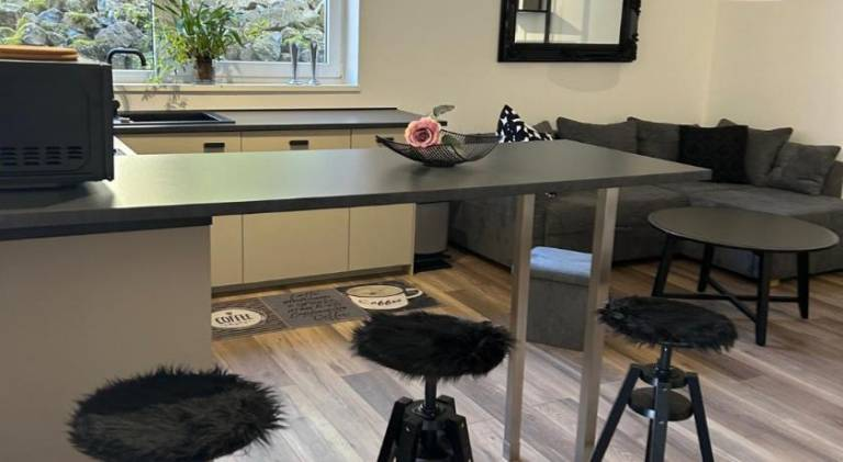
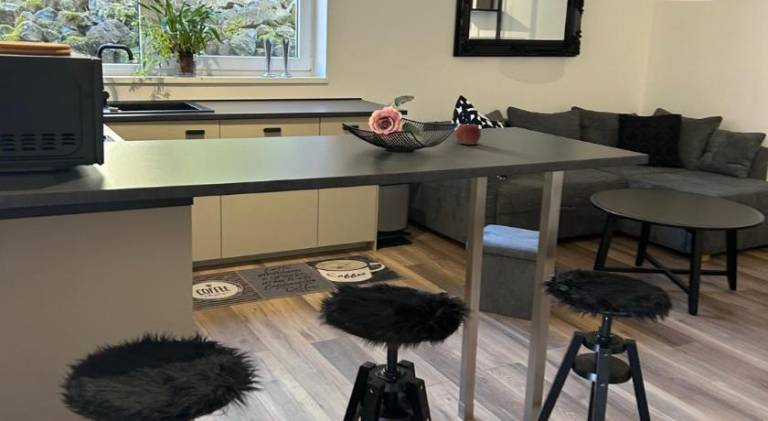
+ fruit (468, 131)
